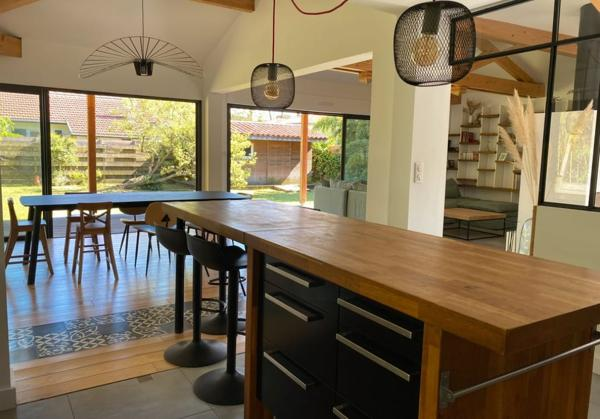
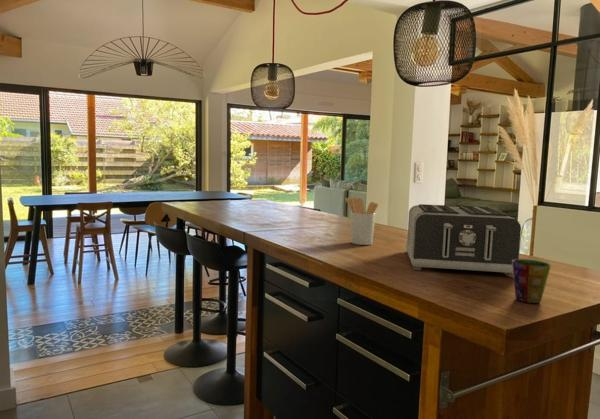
+ utensil holder (359, 219)
+ toaster (458, 236)
+ cup (527, 282)
